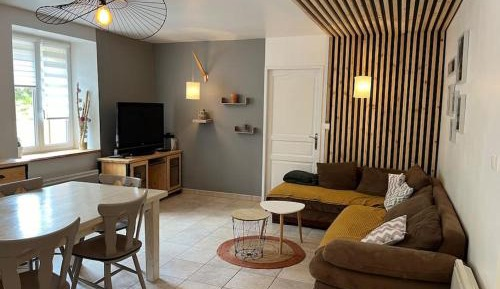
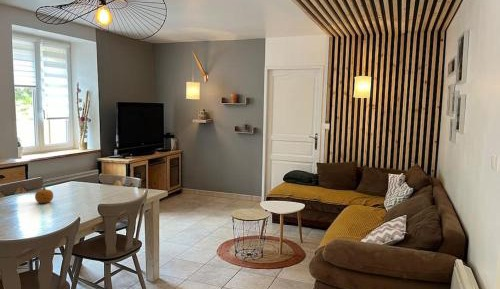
+ fruit (44, 194)
